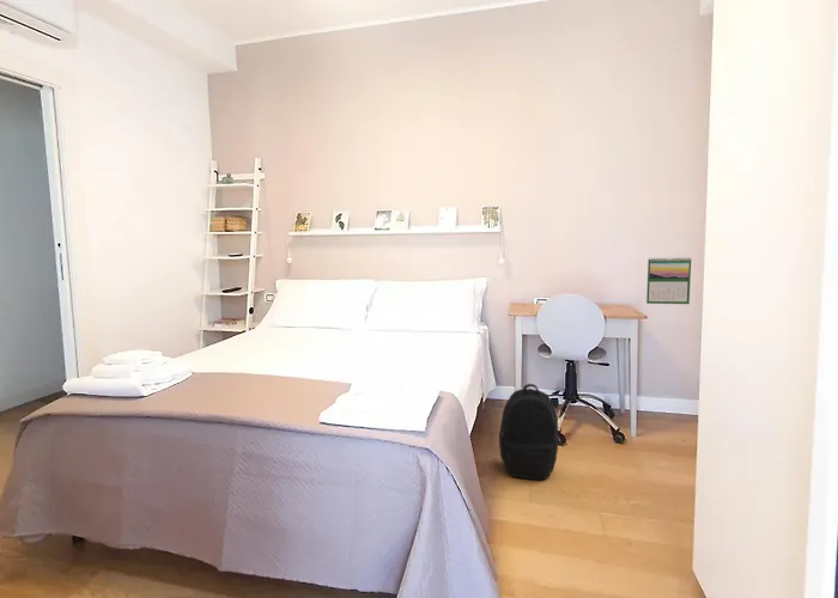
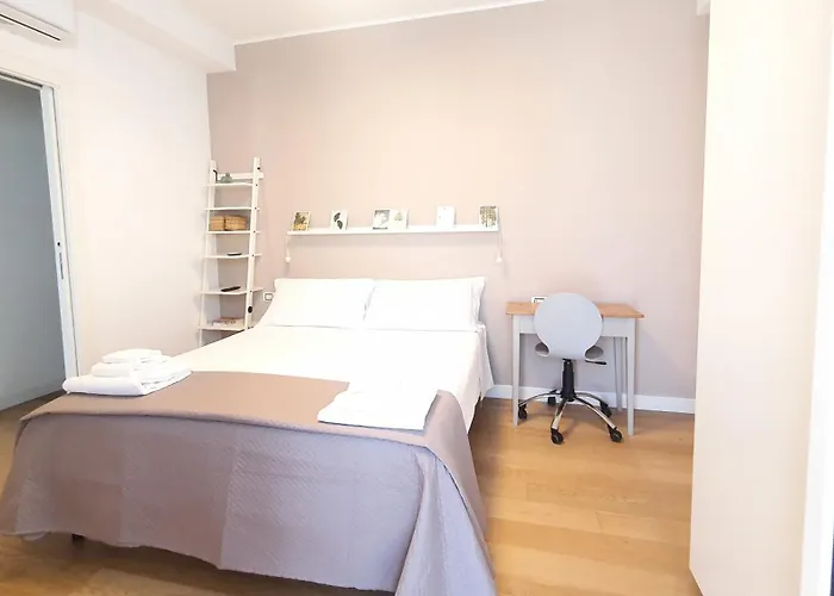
- calendar (668, 280)
- backpack (528, 427)
